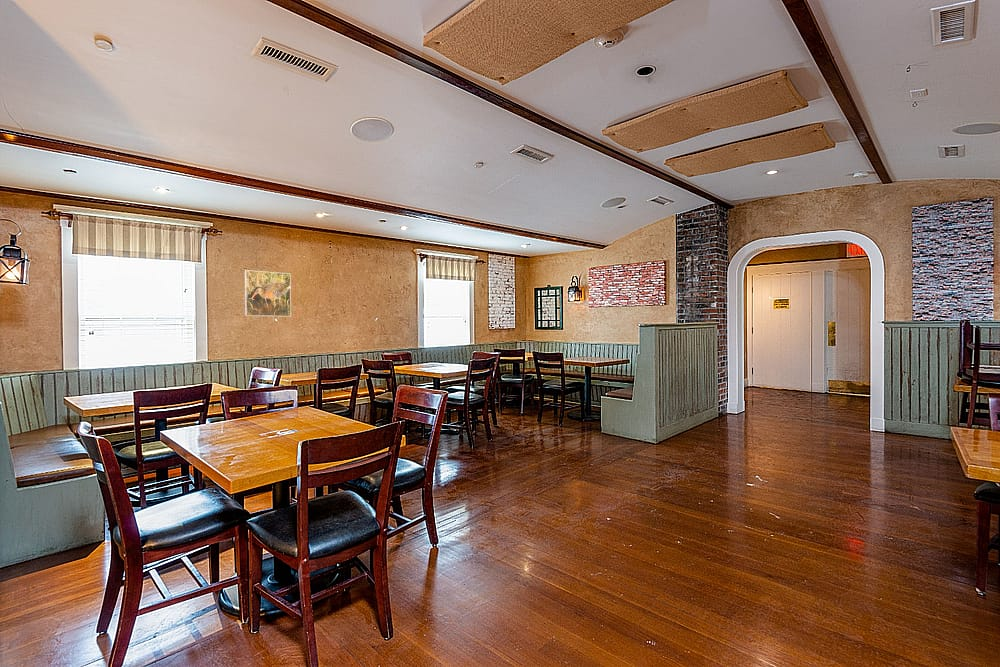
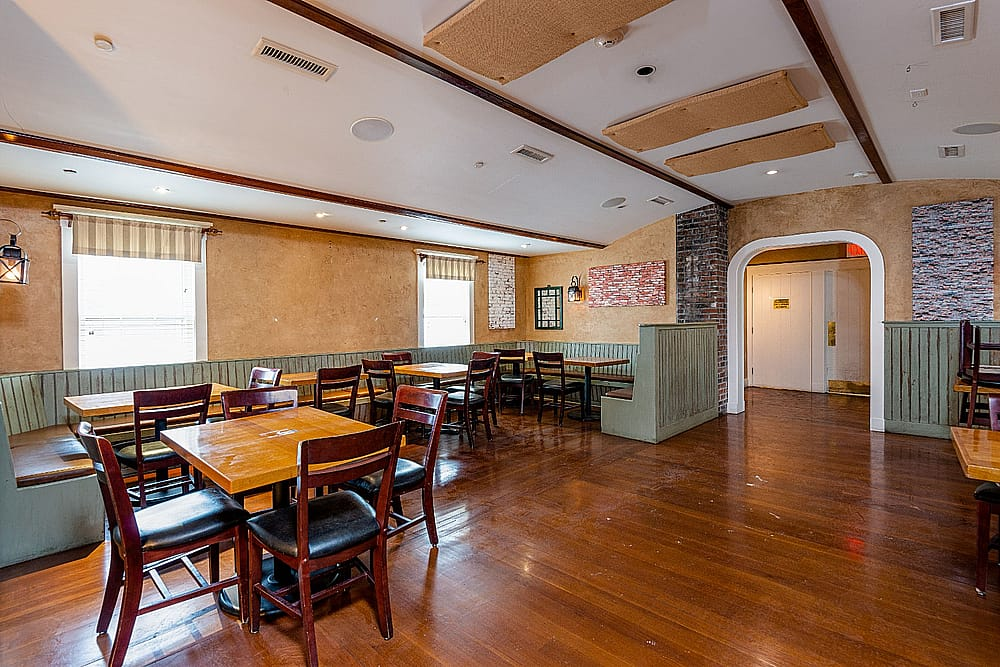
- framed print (268, 294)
